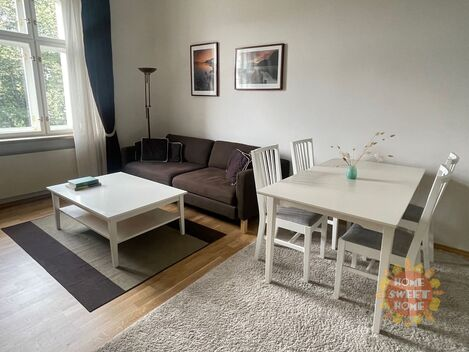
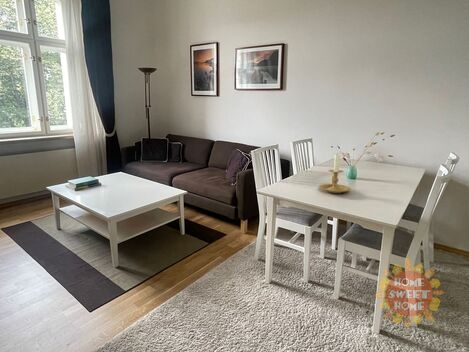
+ candle holder (335, 172)
